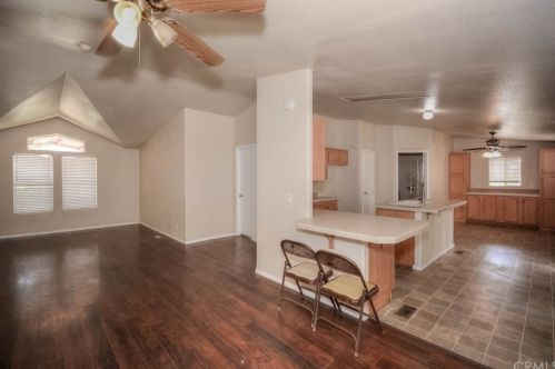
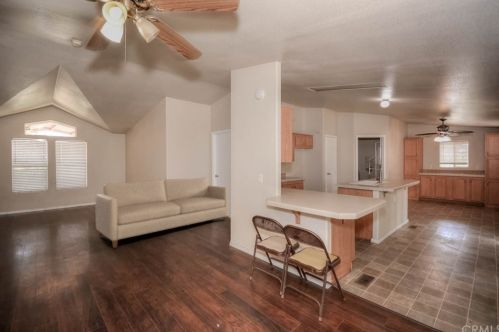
+ sofa (169, 204)
